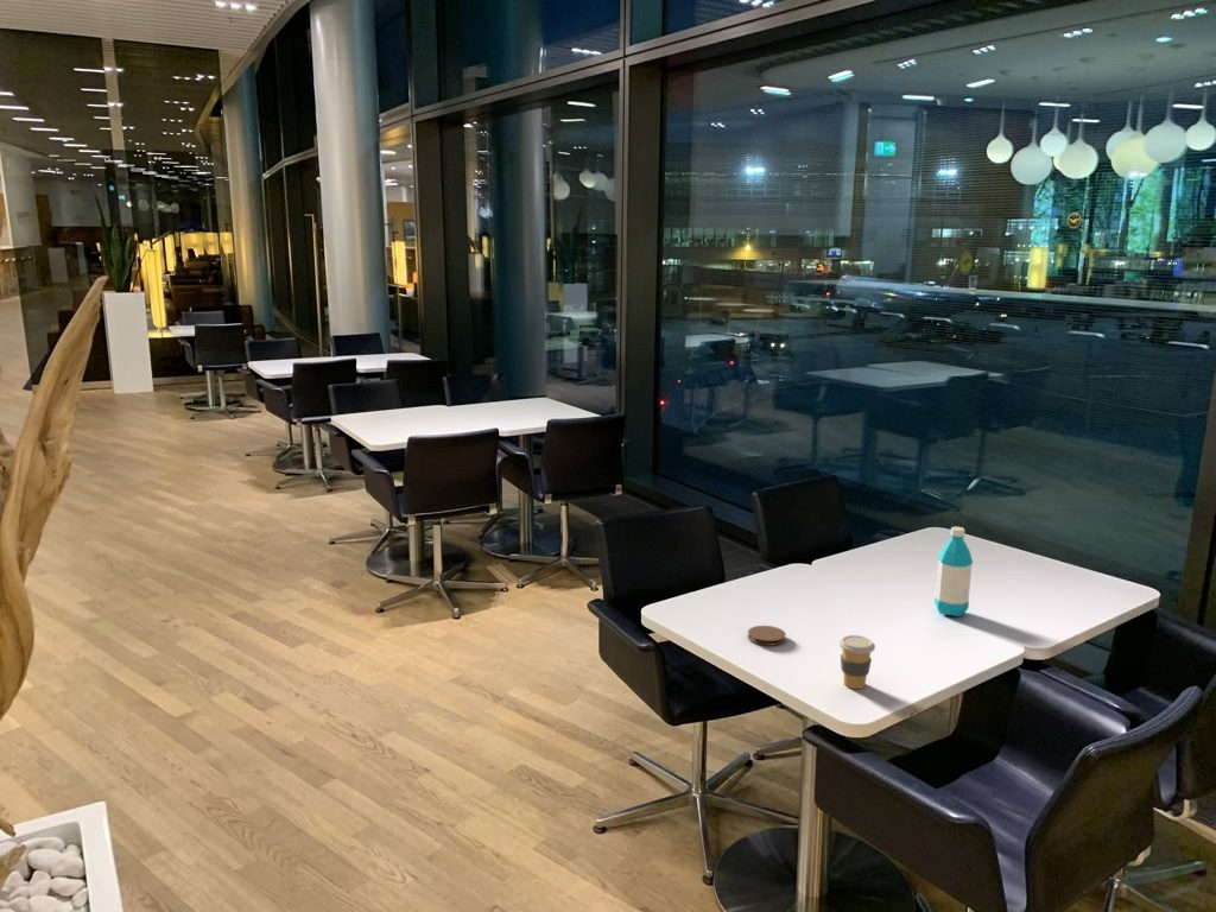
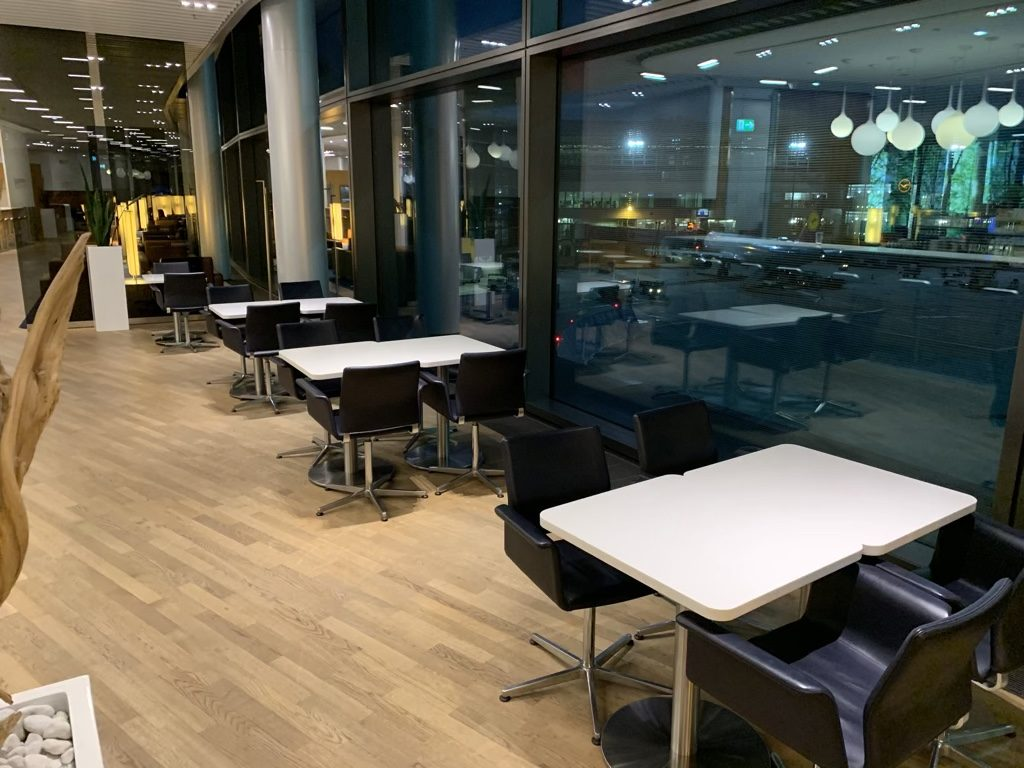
- coaster (766, 635)
- coffee cup (855, 663)
- water bottle (954, 570)
